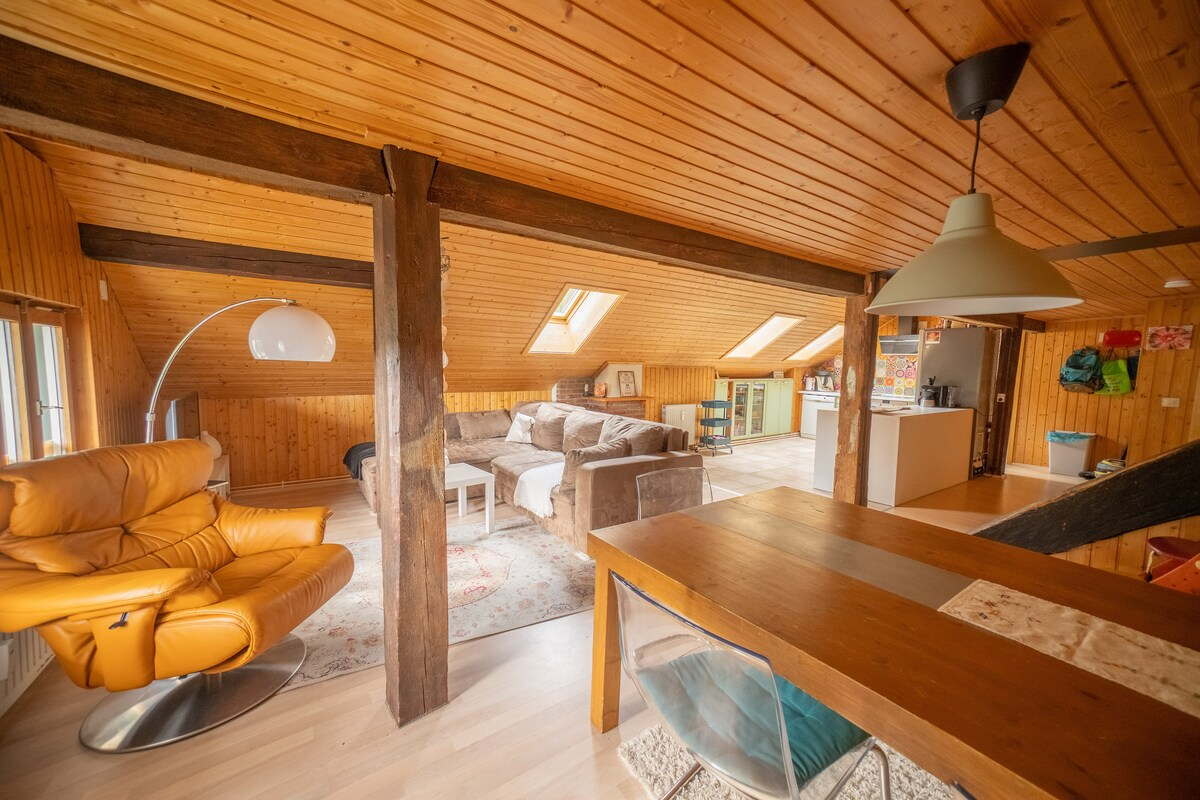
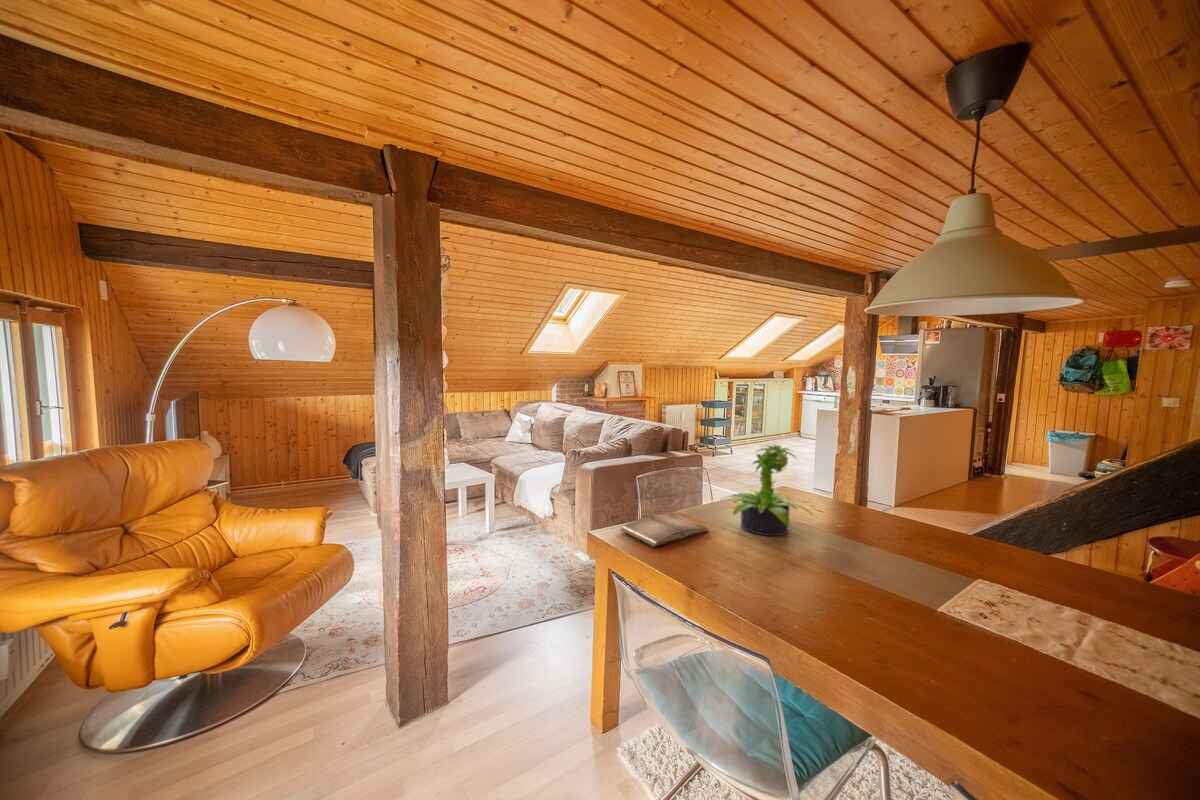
+ hardback book (664, 527)
+ potted plant (764, 485)
